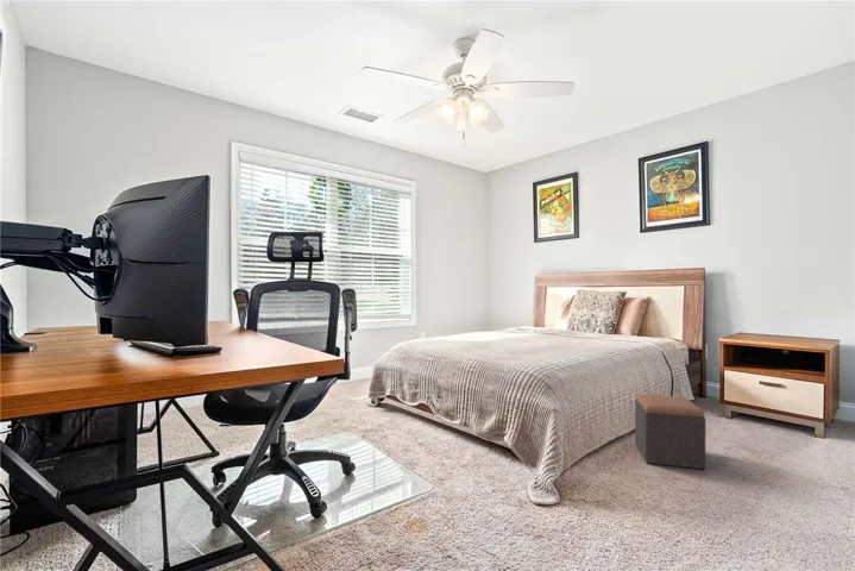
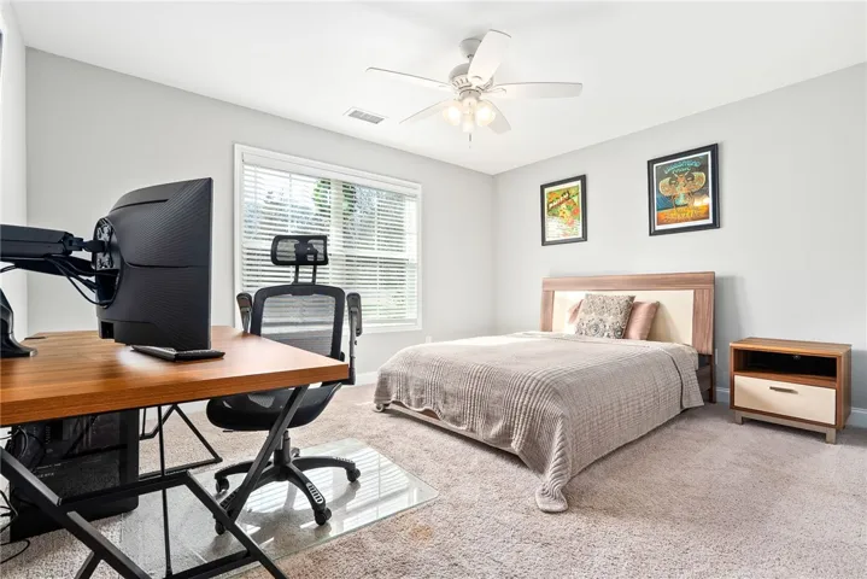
- footstool (667, 427)
